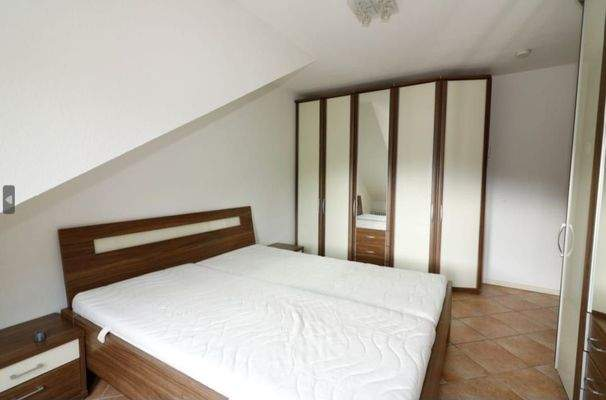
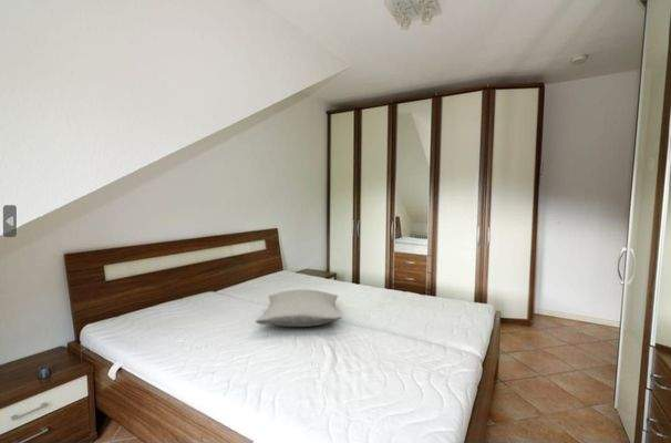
+ pillow (301, 306)
